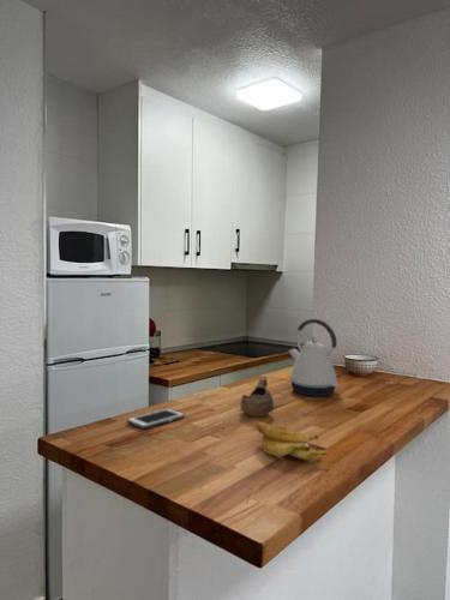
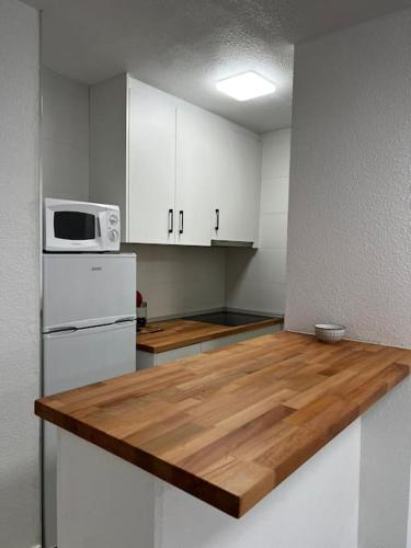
- cell phone (156, 418)
- cup (259, 397)
- banana (292, 438)
- kettle (312, 355)
